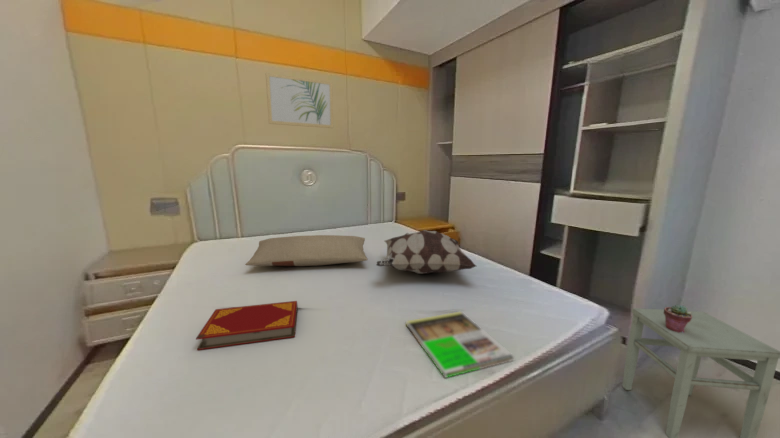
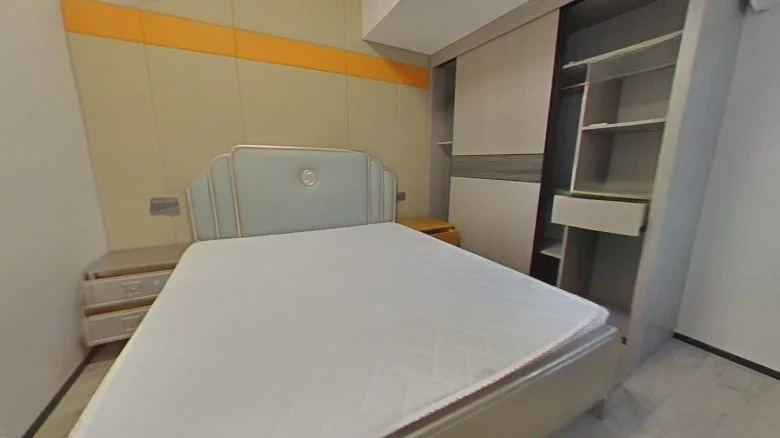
- wall art (301, 102)
- decorative pillow (422, 252)
- potted succulent (677, 316)
- magazine (454, 338)
- pillow (310, 250)
- hardback book (253, 322)
- stool (688, 371)
